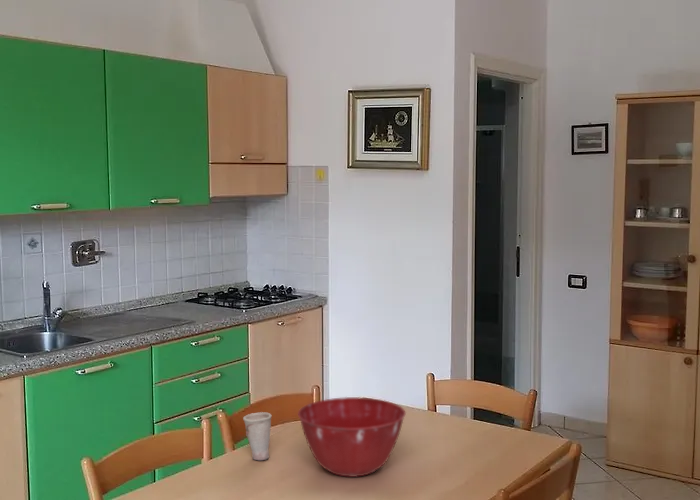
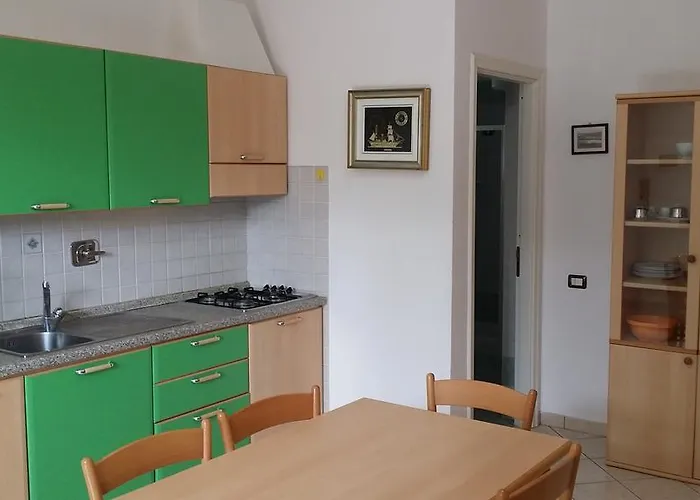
- mixing bowl (351, 439)
- cup (257, 436)
